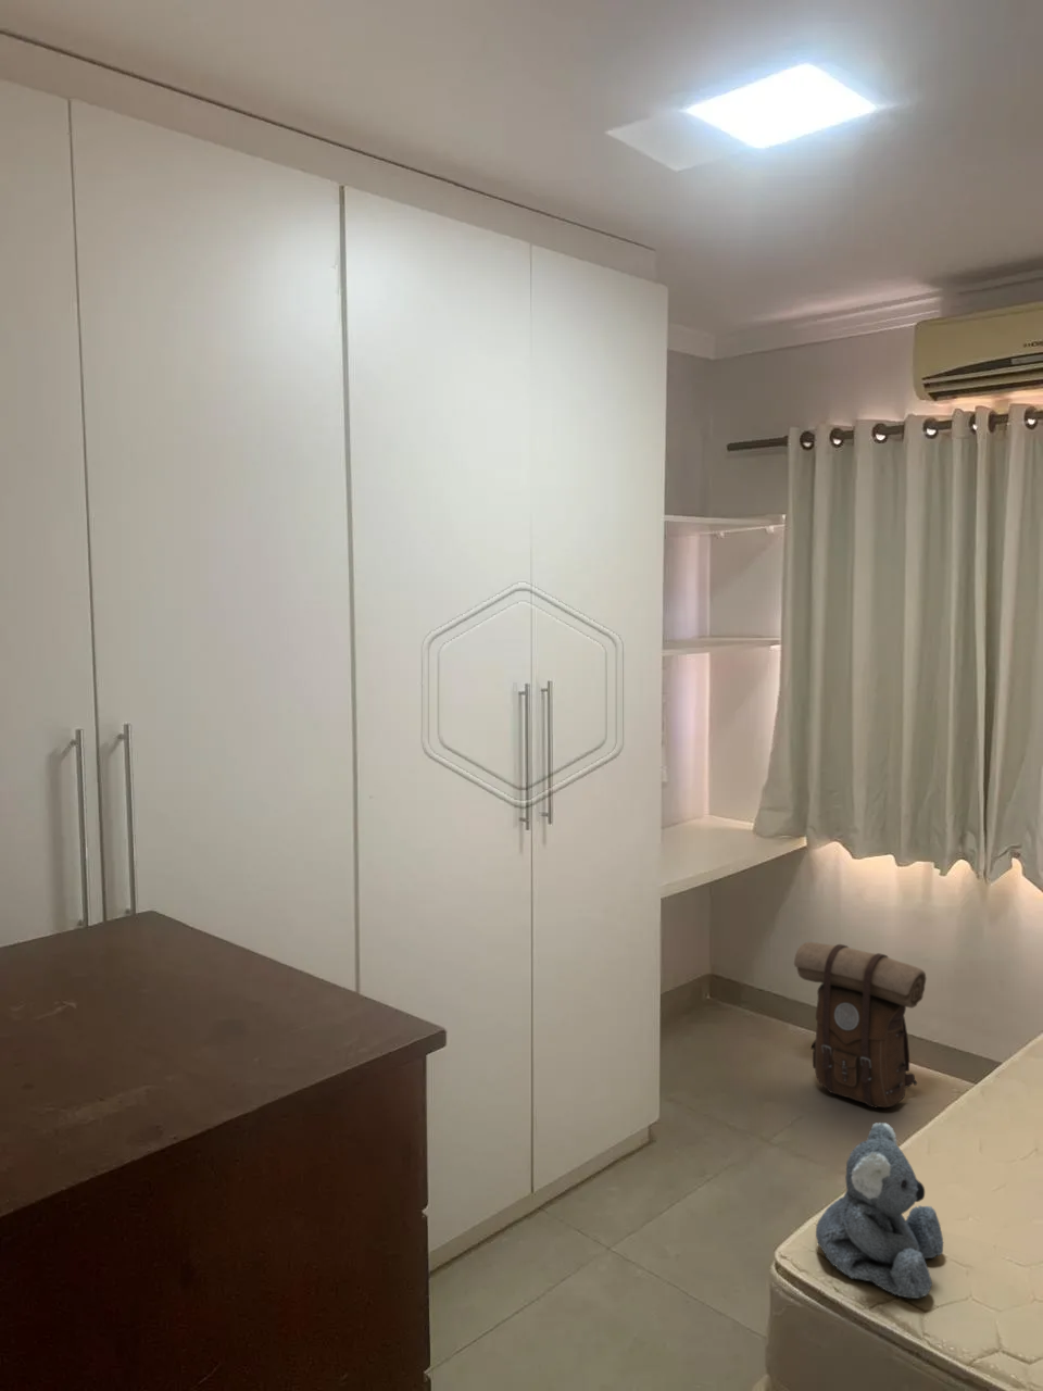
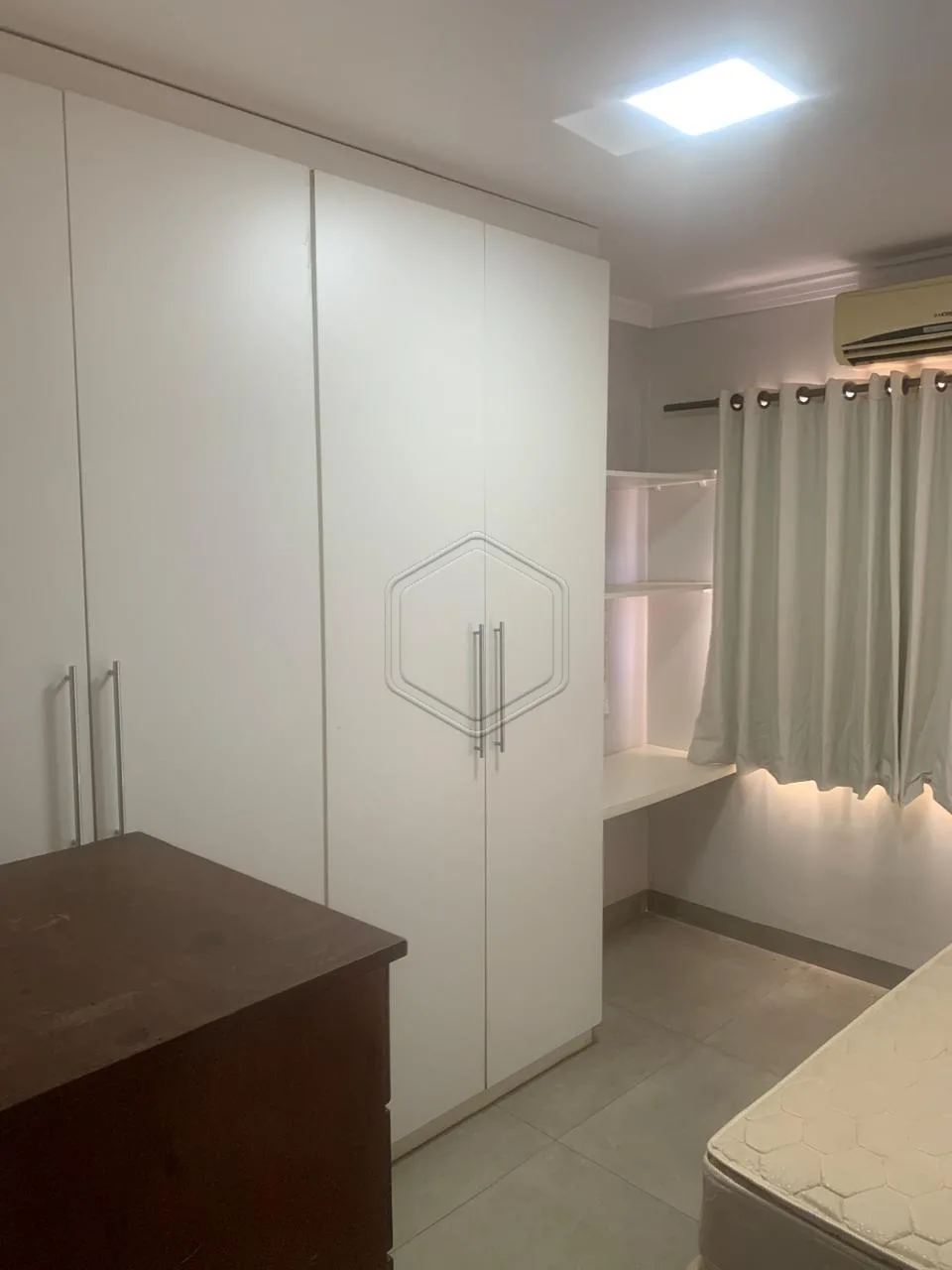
- backpack (867, 1019)
- koala plush (875, 1198)
